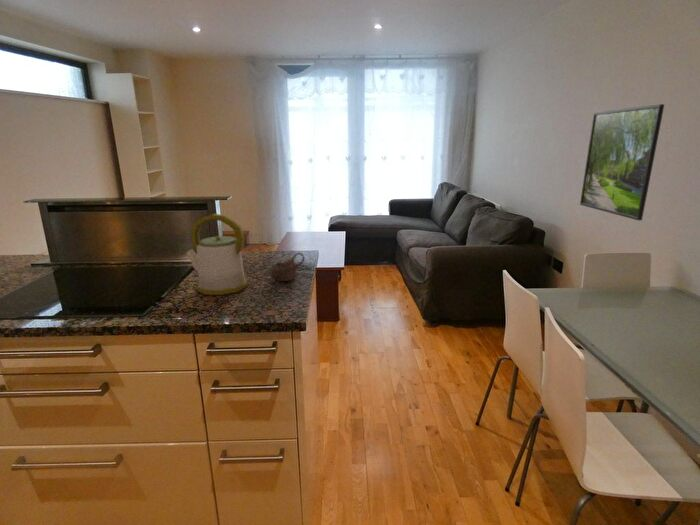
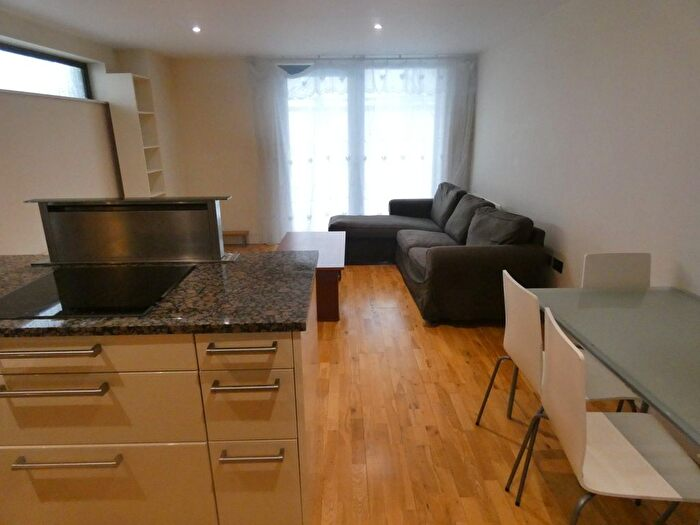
- kettle (214, 251)
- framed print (615, 162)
- cup (286, 267)
